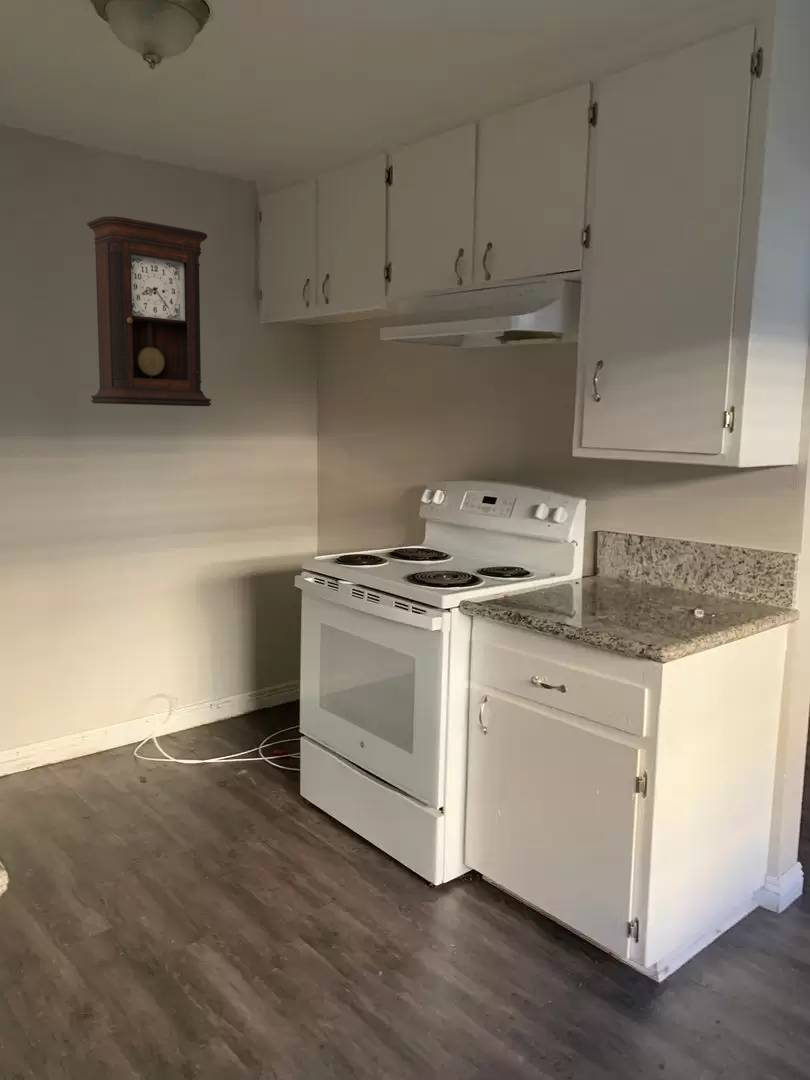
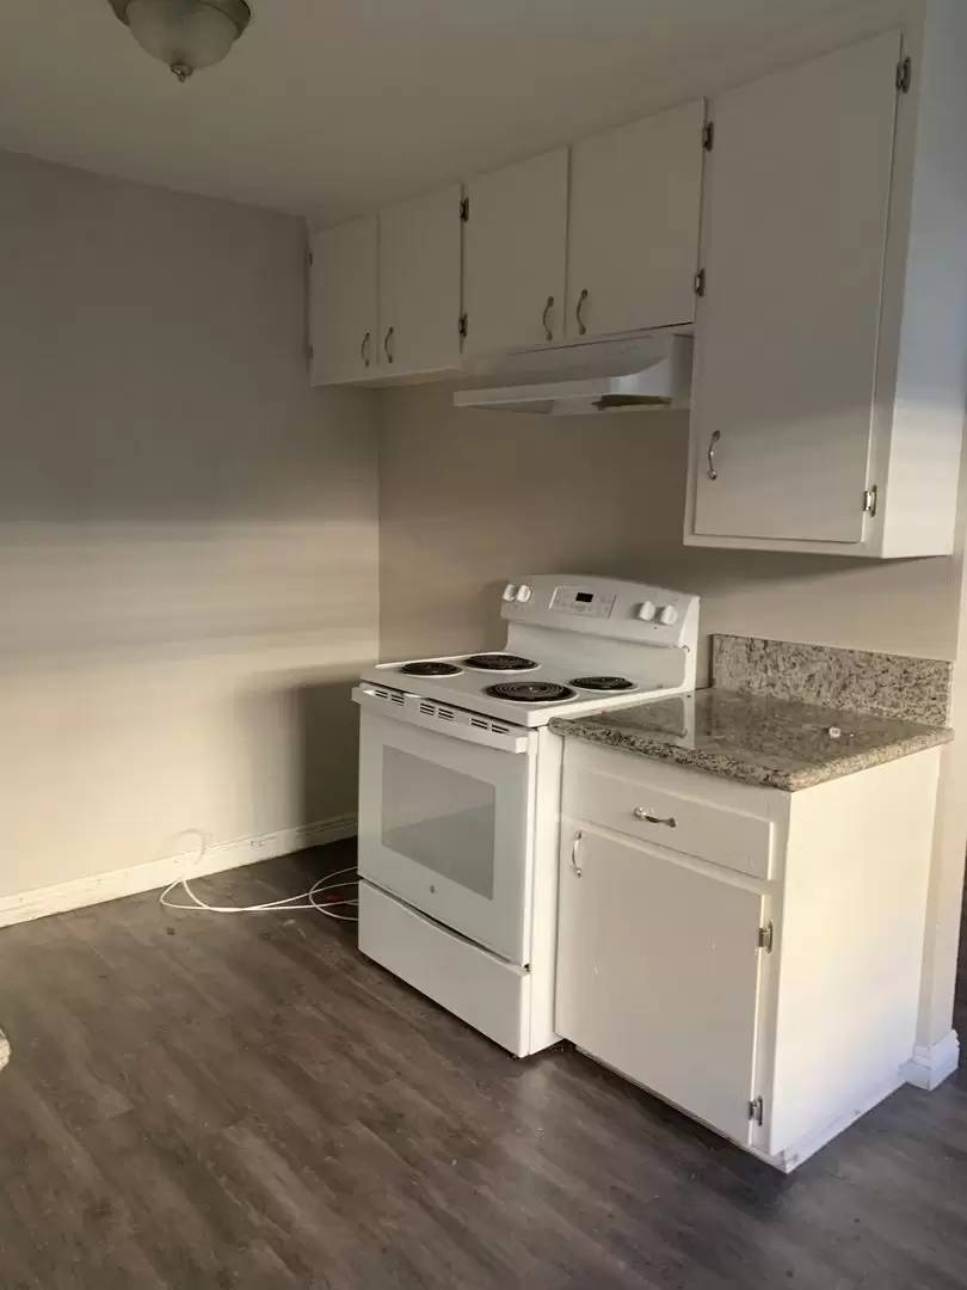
- pendulum clock (154, 317)
